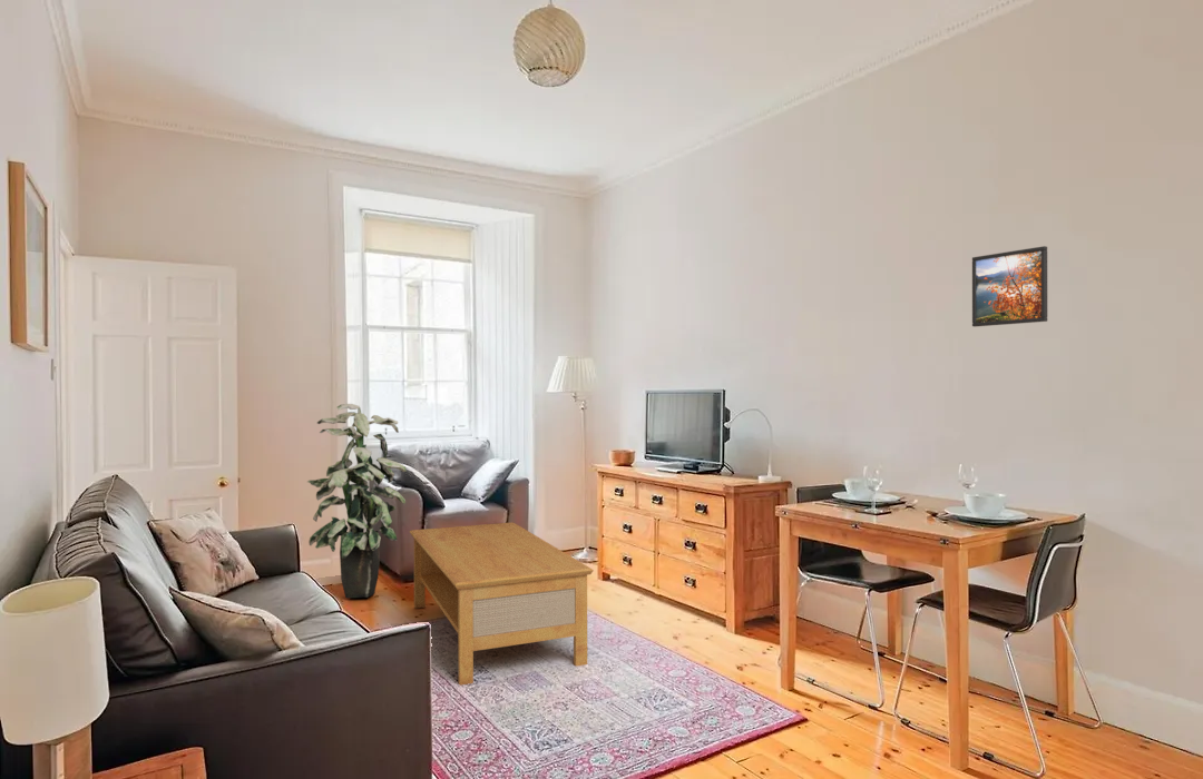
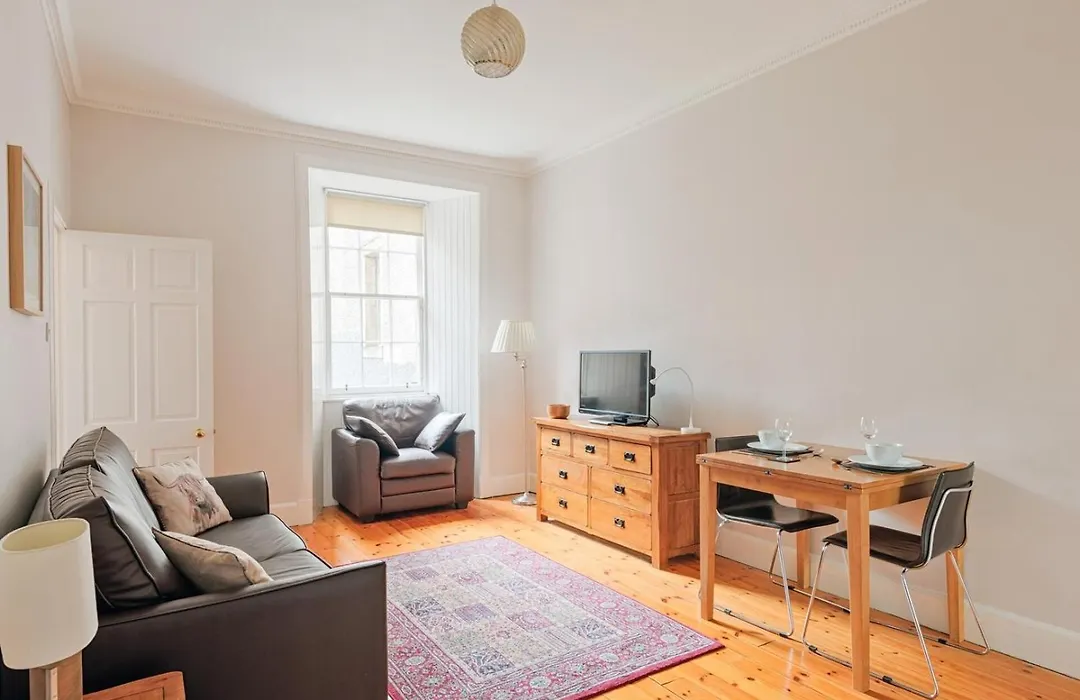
- indoor plant (354, 499)
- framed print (1008, 287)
- coffee table (490, 589)
